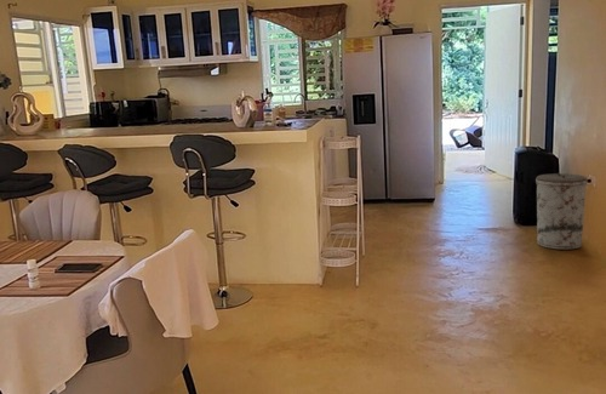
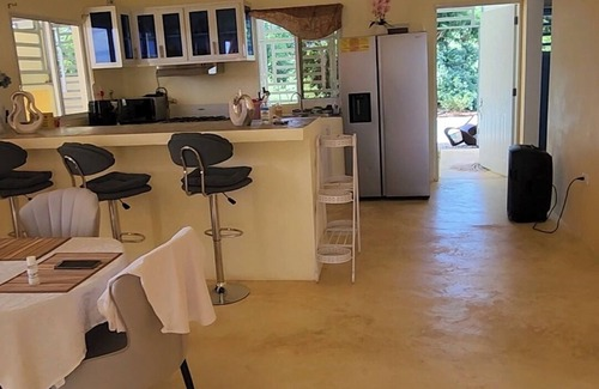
- trash can (560, 209)
